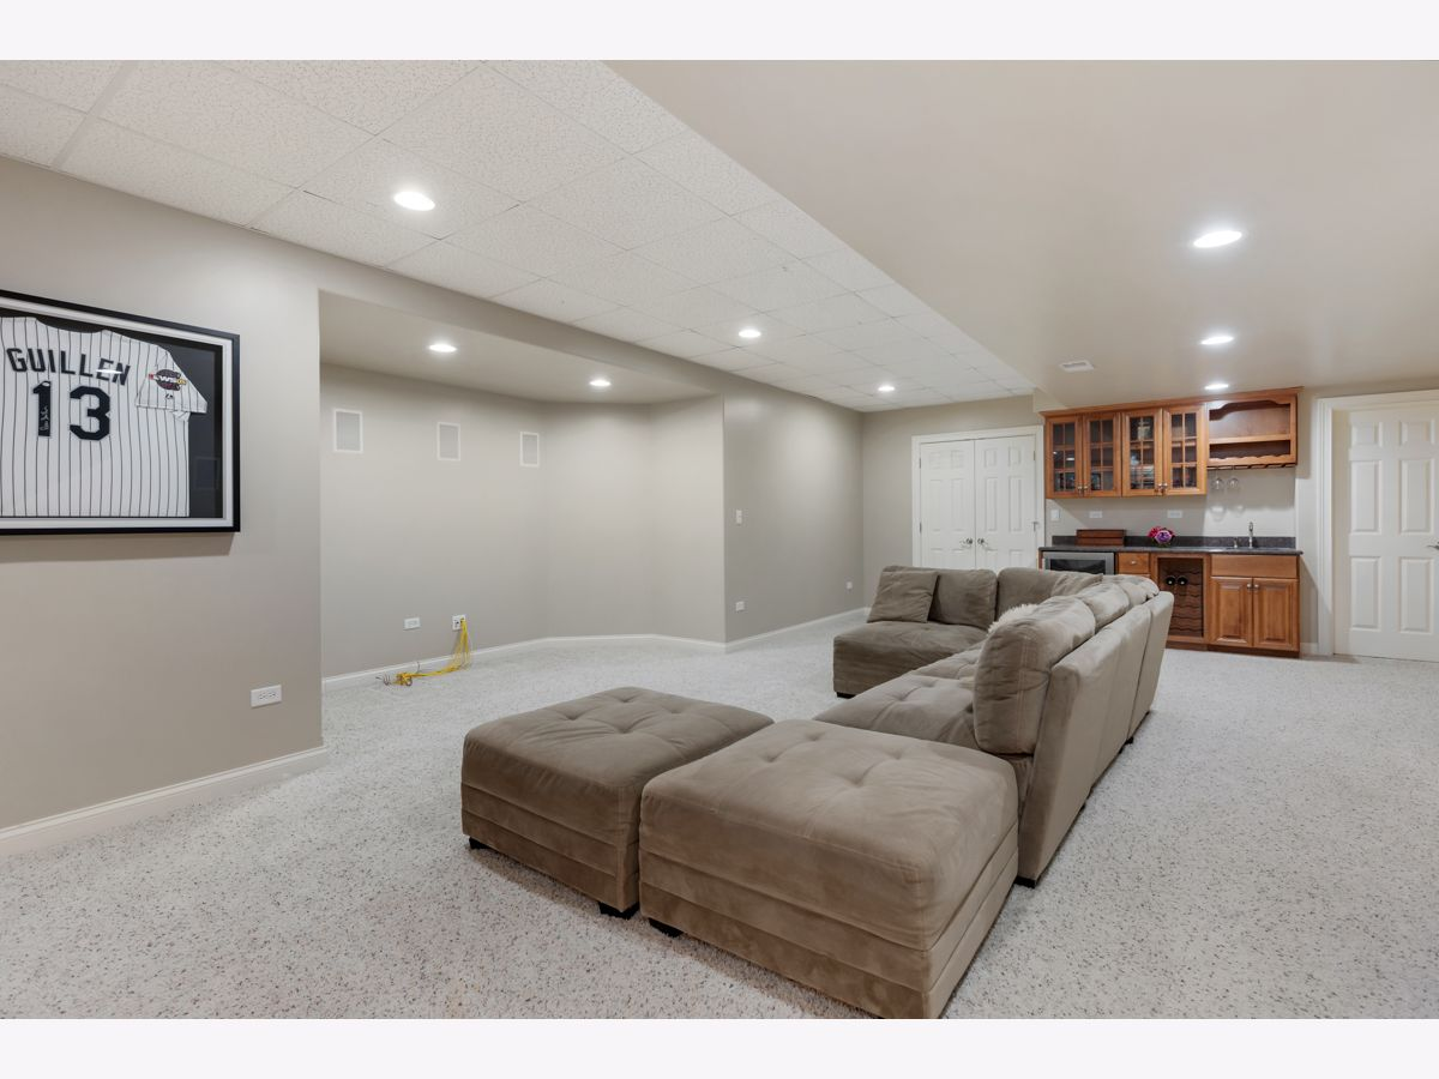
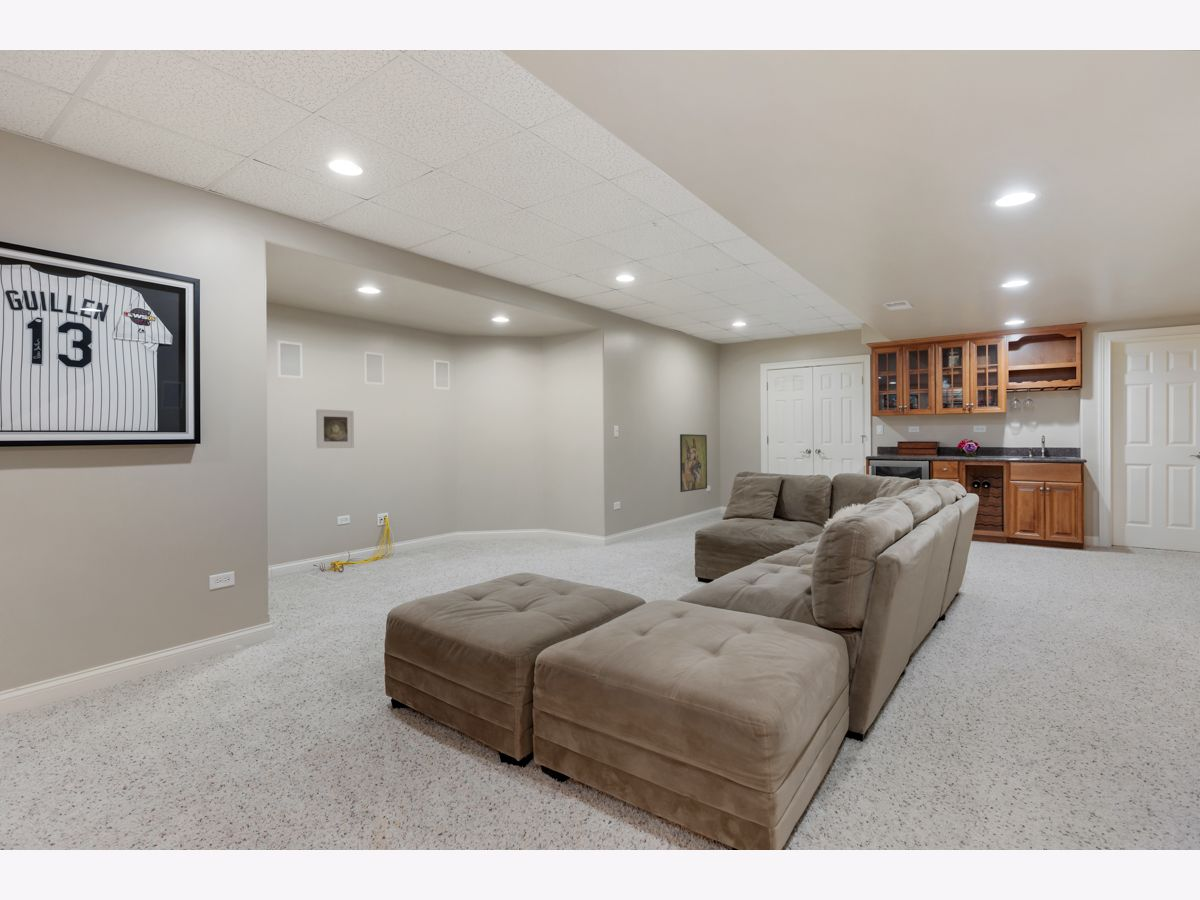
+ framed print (335, 429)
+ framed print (694, 462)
